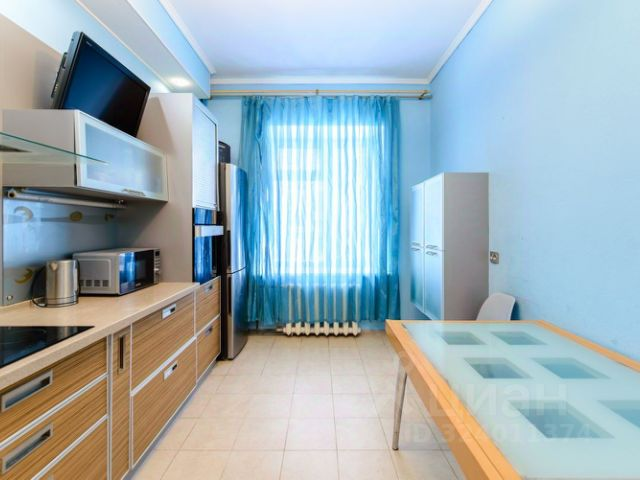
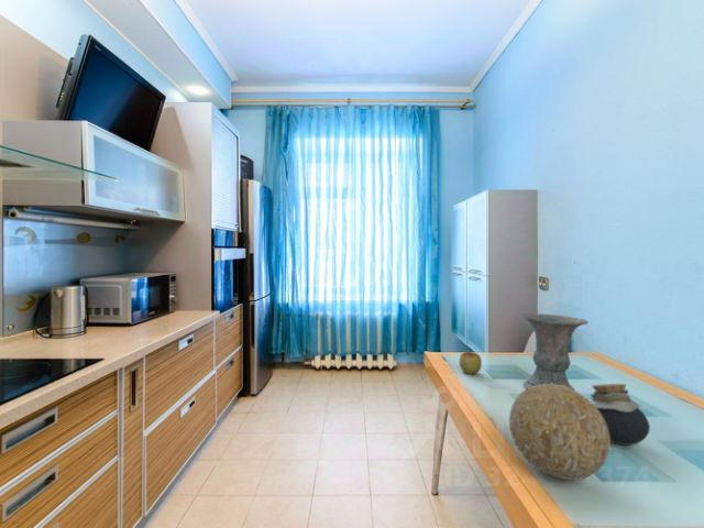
+ decorative ball (556, 429)
+ apple (470, 361)
+ vase (552, 352)
+ jar (617, 411)
